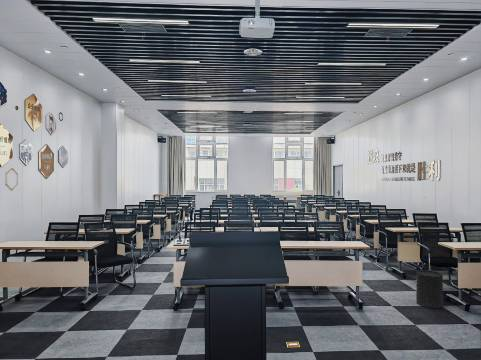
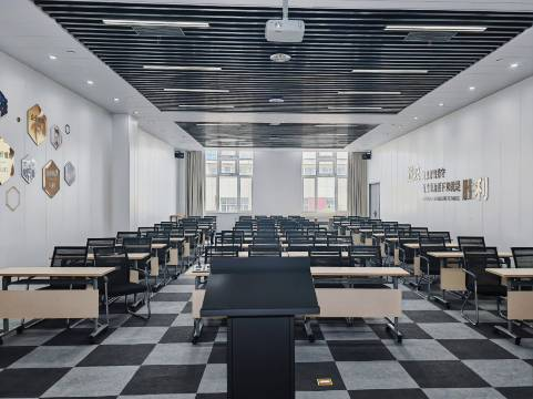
- trash can (429, 288)
